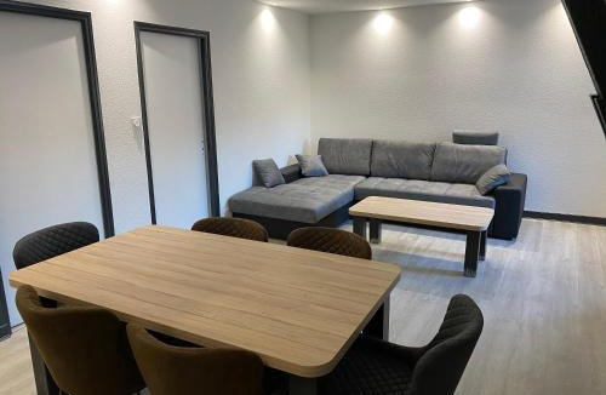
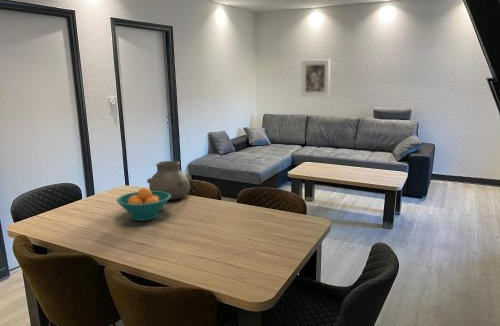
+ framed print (315, 78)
+ vase (169, 180)
+ fruit bowl (144, 202)
